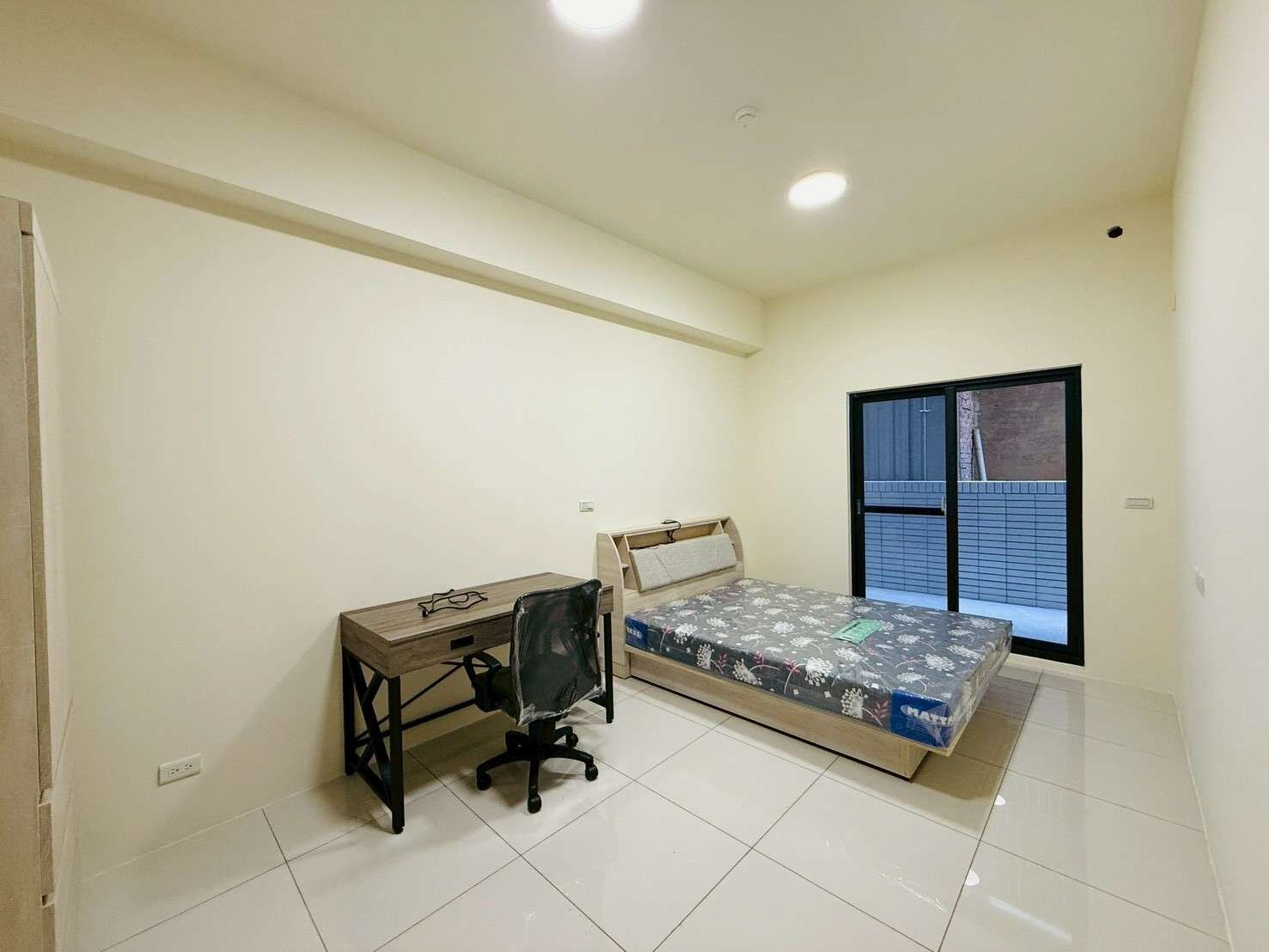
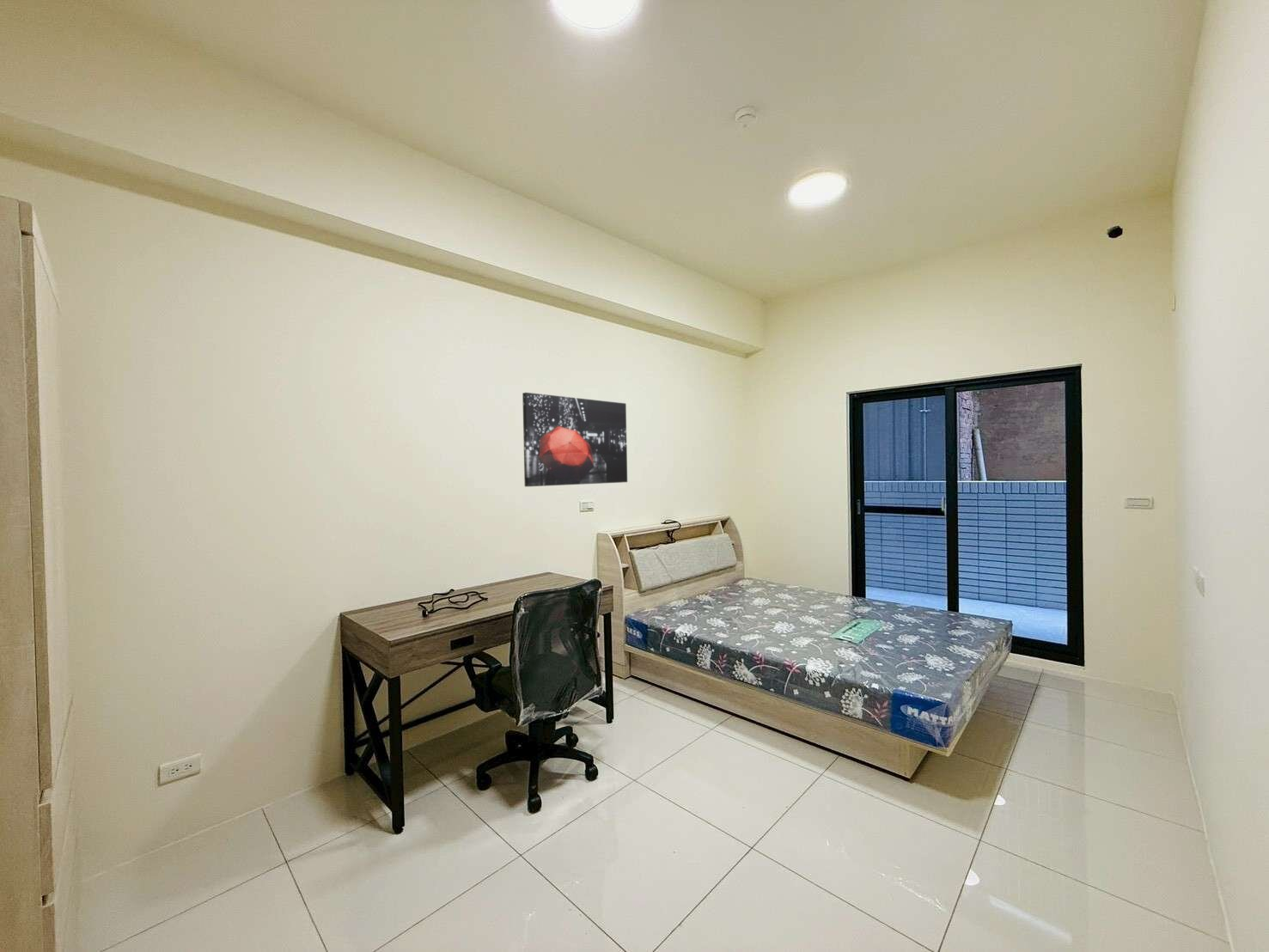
+ wall art (579, 441)
